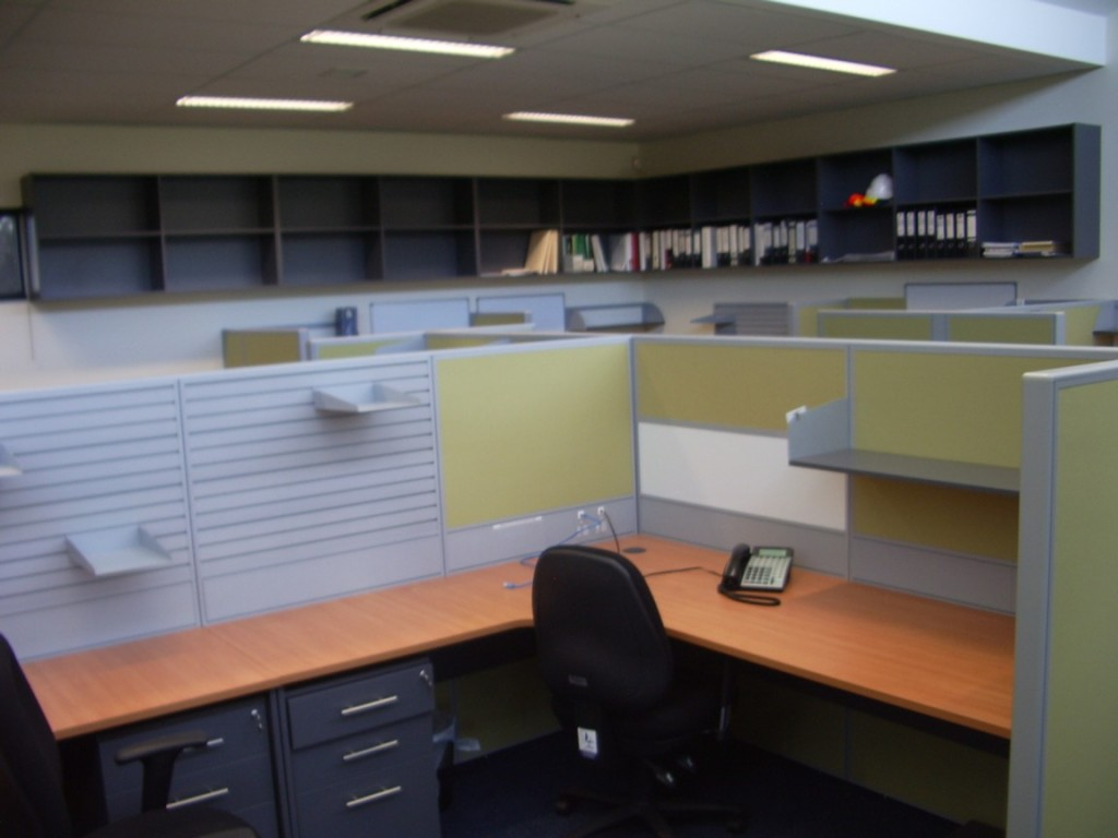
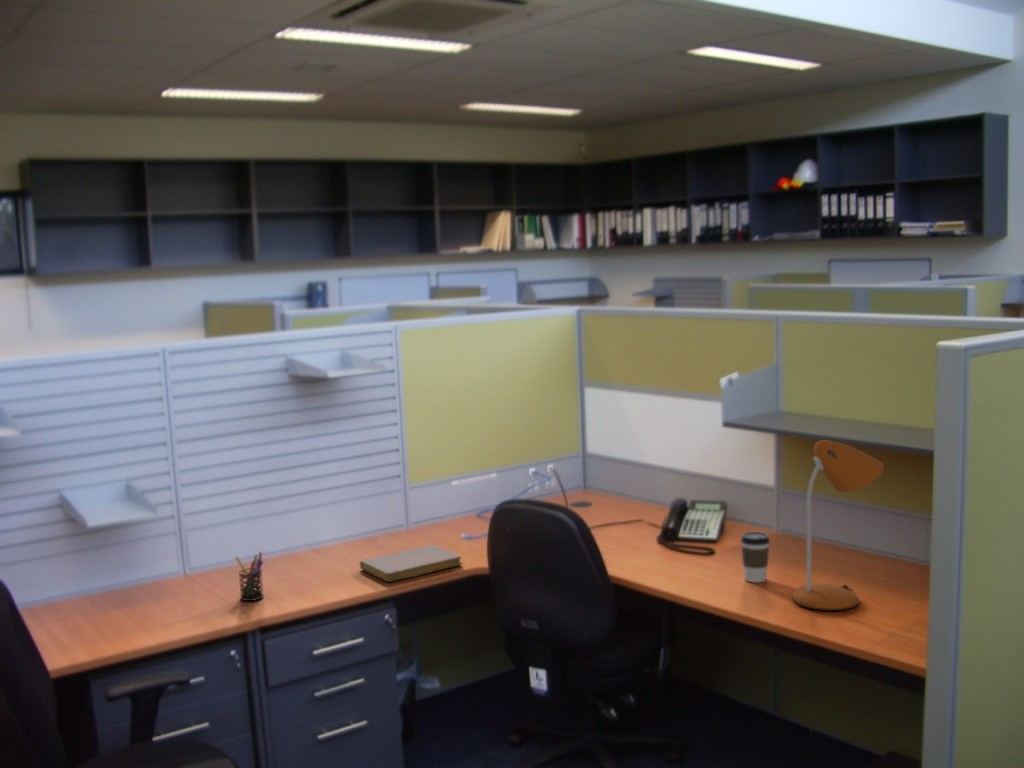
+ notebook (411, 562)
+ desk lamp (810, 520)
+ pen holder (252, 574)
+ coffee cup (755, 557)
